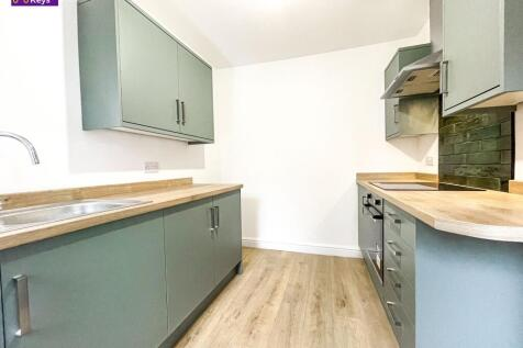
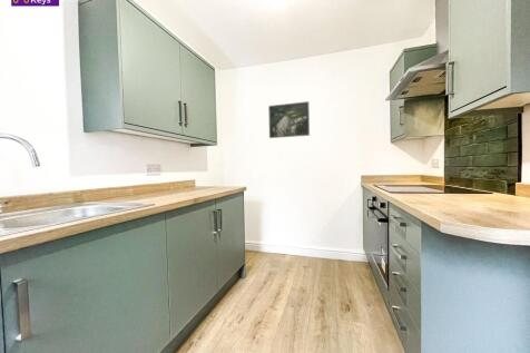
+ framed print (288, 120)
